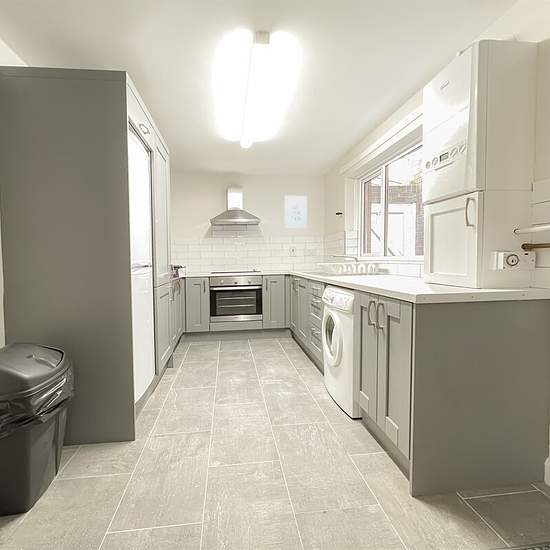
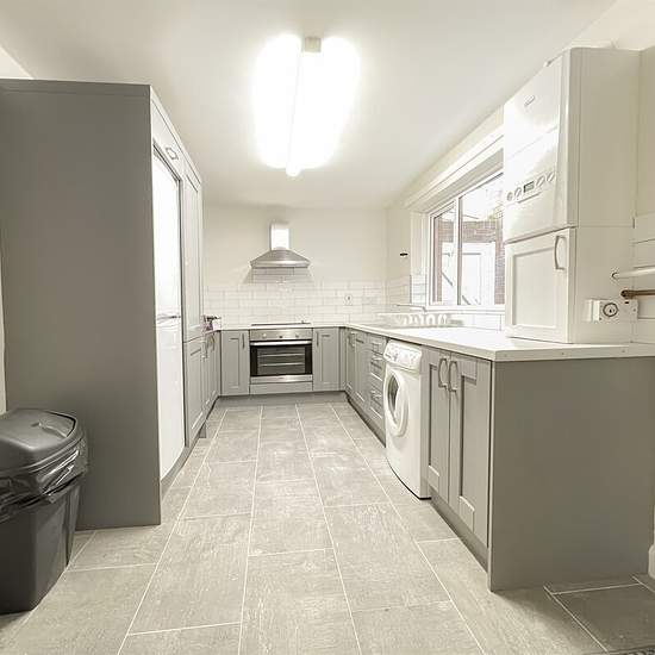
- wall art (295, 212)
